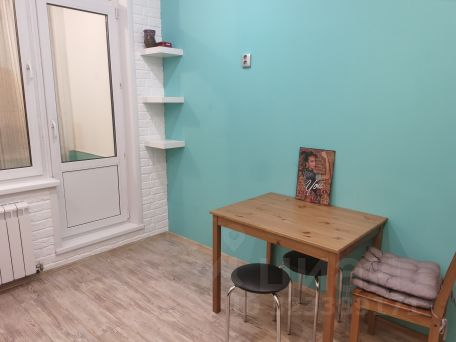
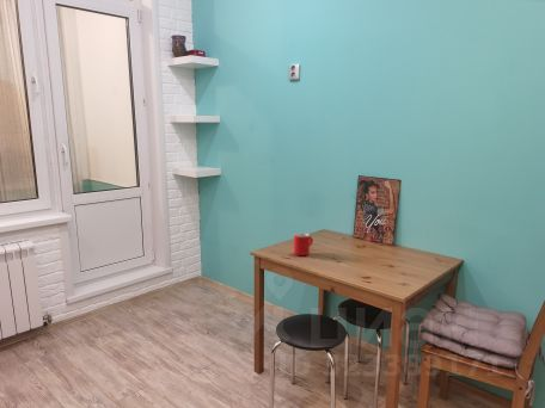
+ mug (304, 243)
